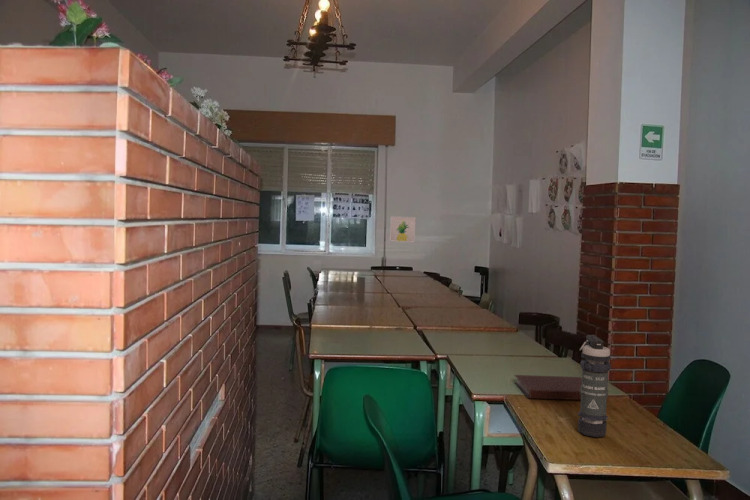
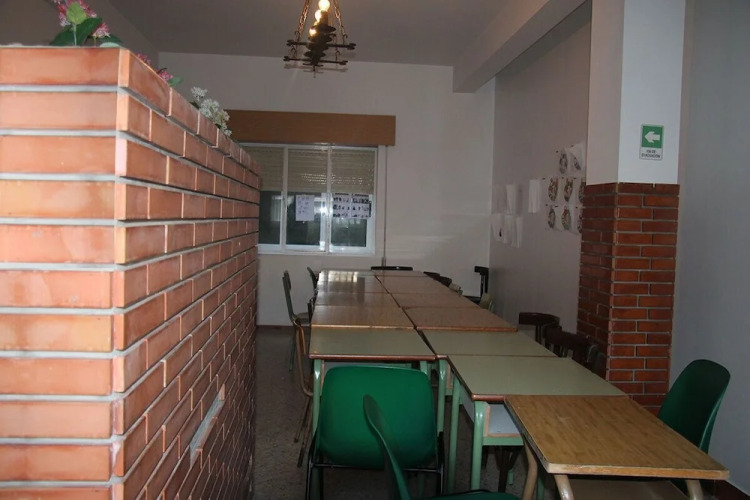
- smoke grenade (592, 383)
- wall art (402, 229)
- notebook (555, 387)
